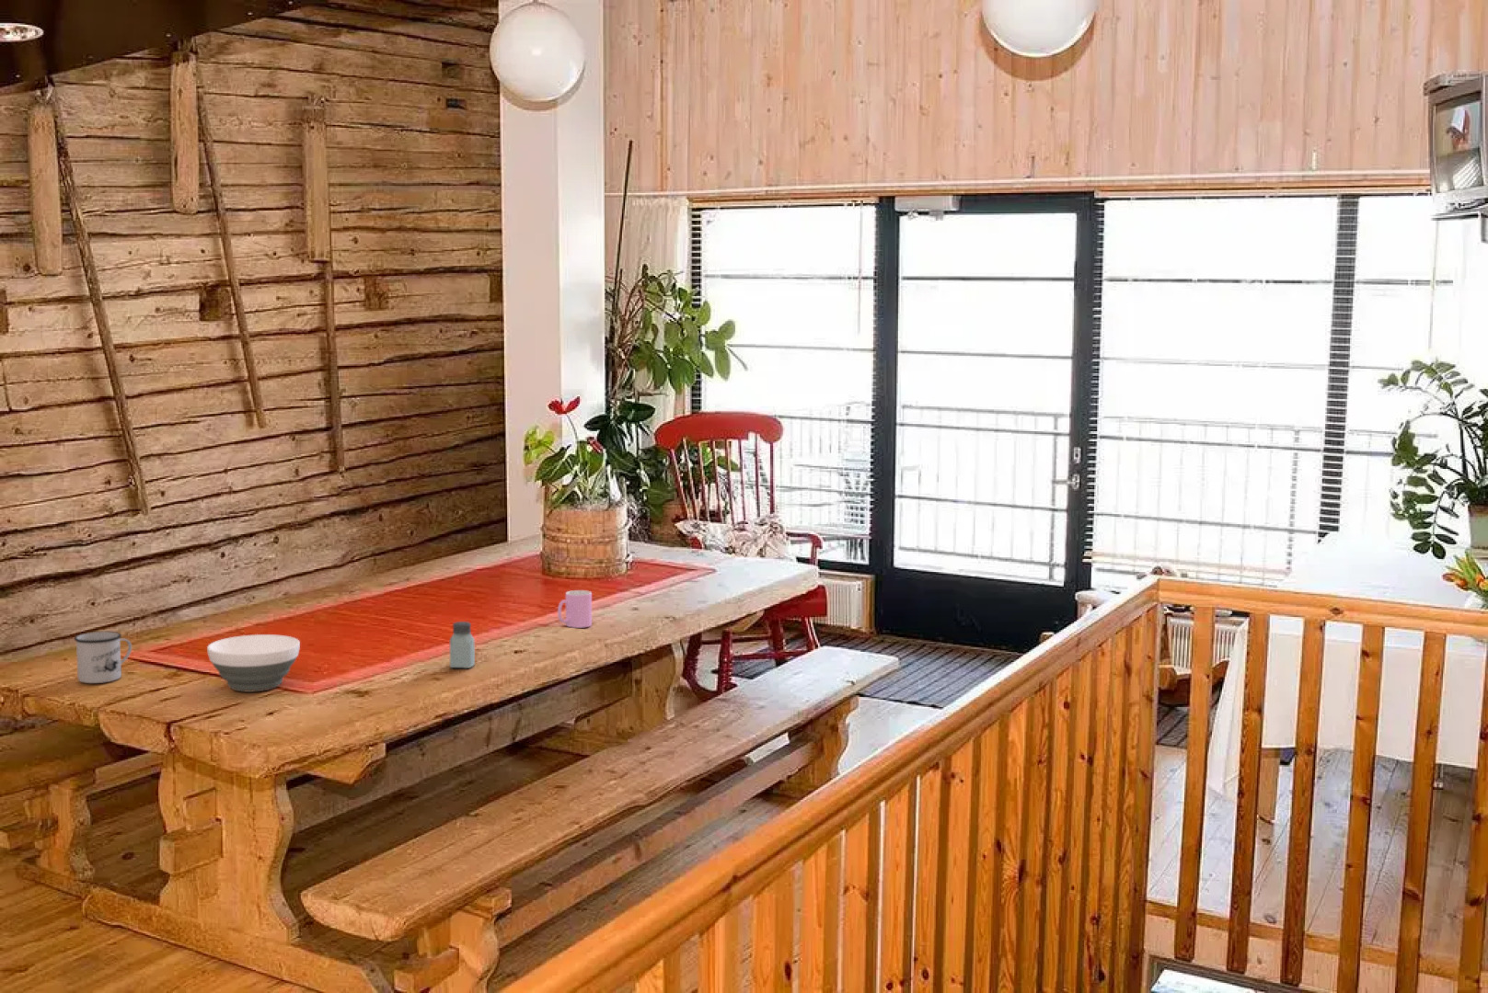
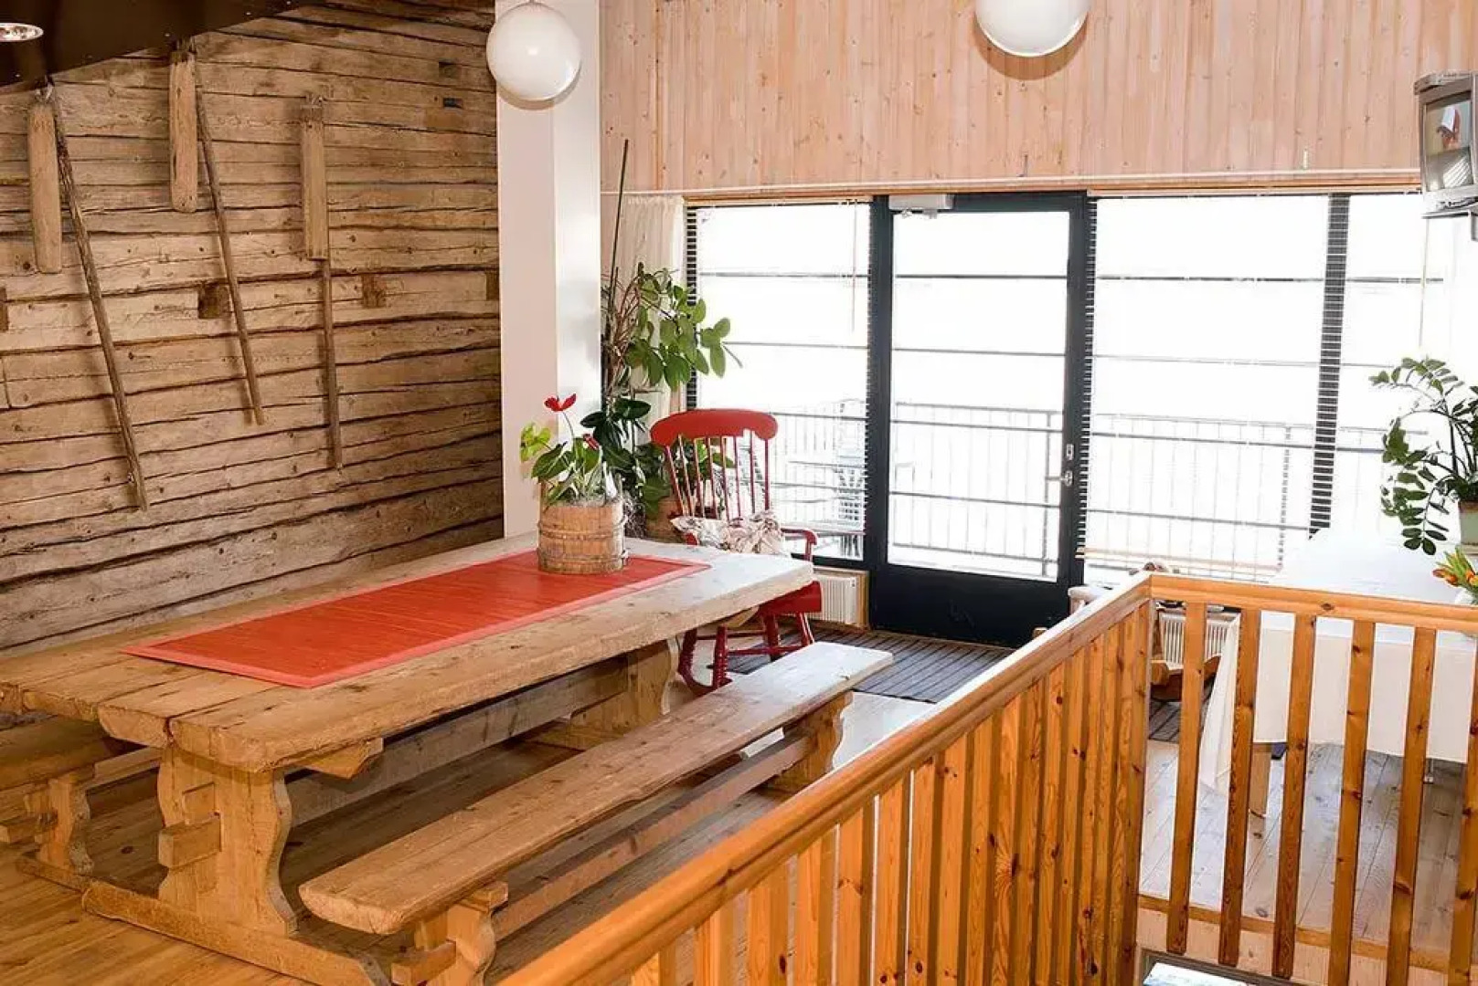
- mug (105, 656)
- saltshaker (462, 645)
- bowl (254, 665)
- cup (573, 610)
